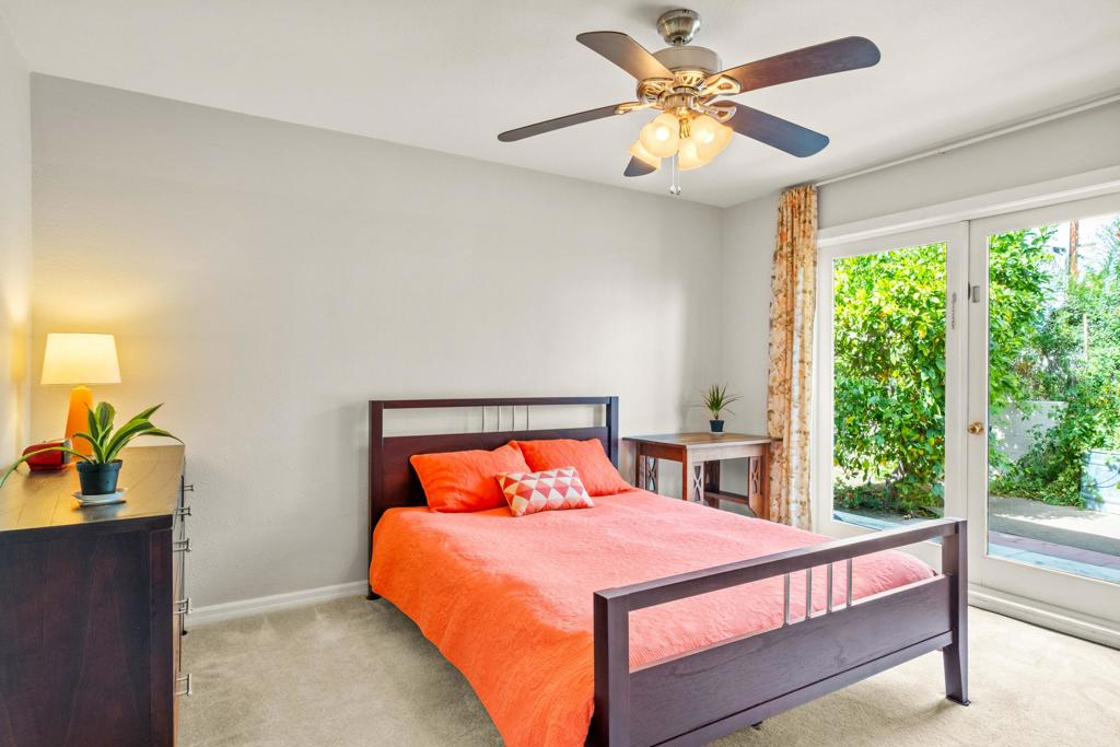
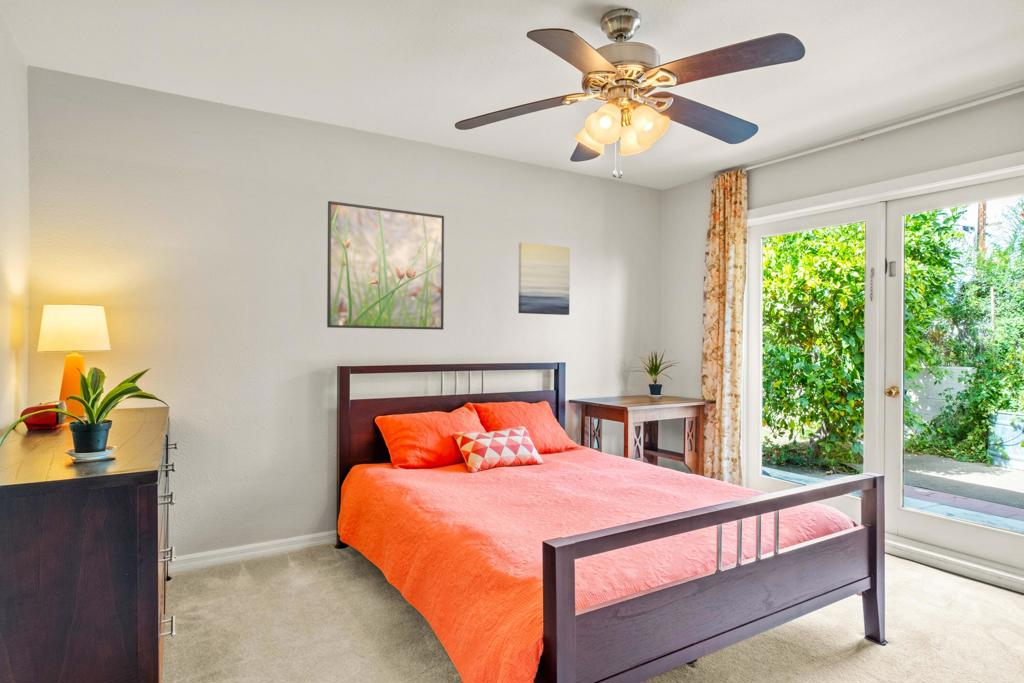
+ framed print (388, 268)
+ wall art (544, 279)
